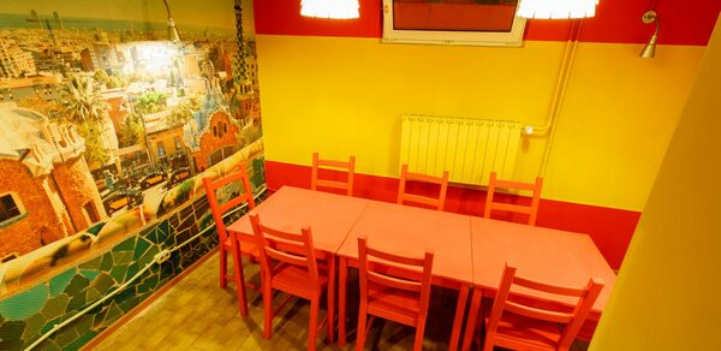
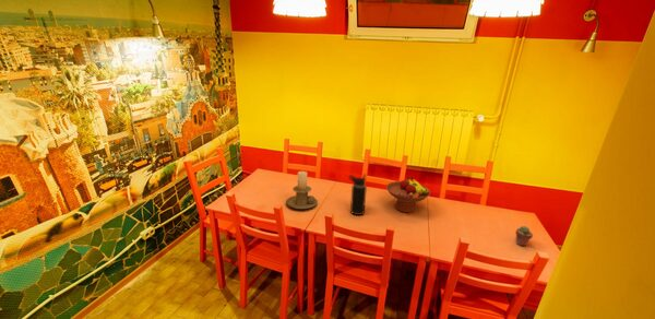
+ fruit bowl (407, 194)
+ potted succulent (523, 235)
+ water bottle (356, 192)
+ candle holder (301, 188)
